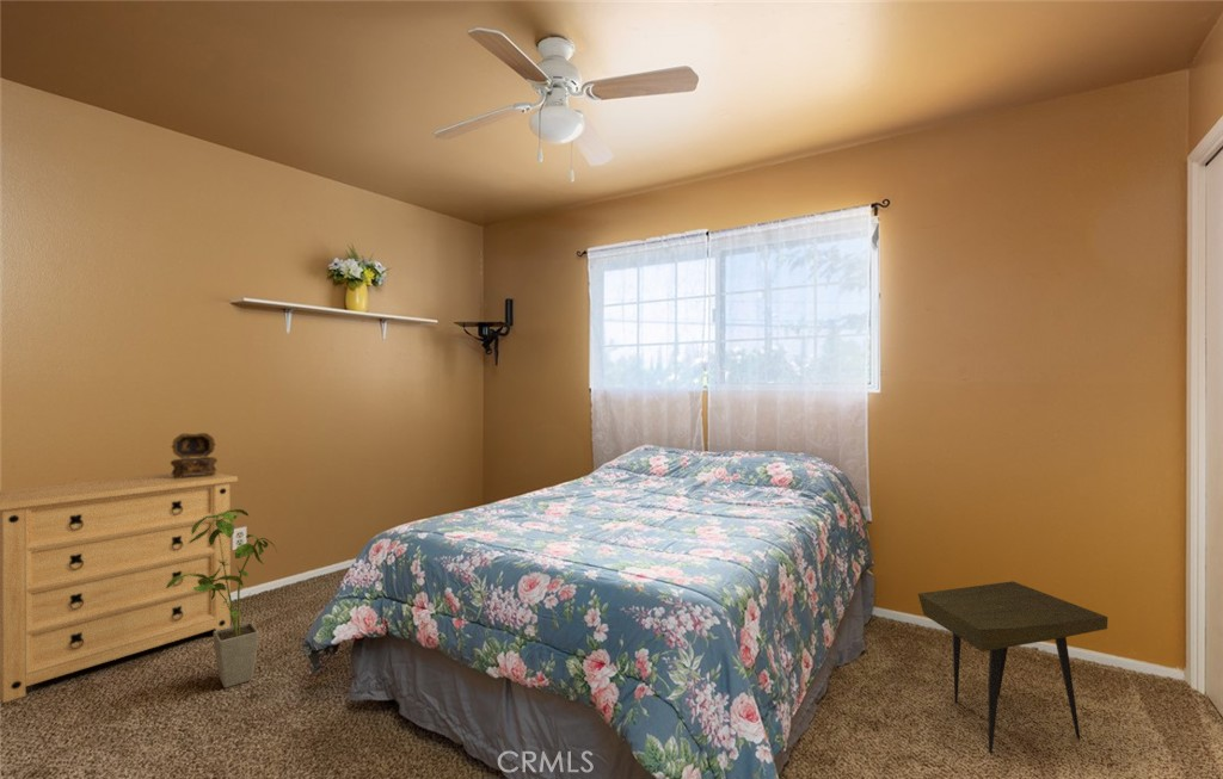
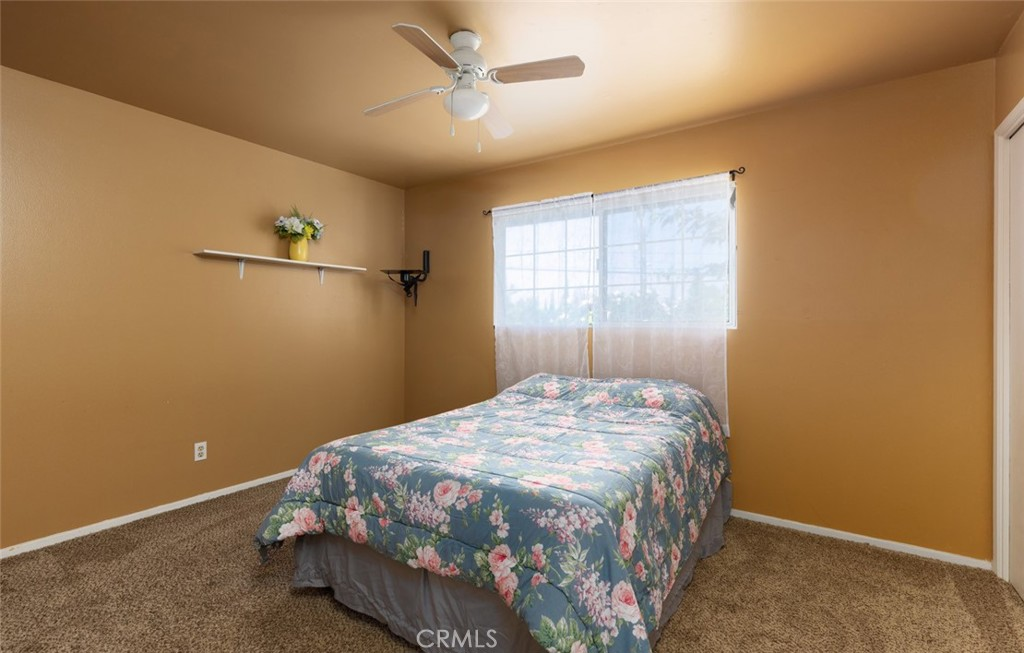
- side table (1004, 661)
- dresser (115, 567)
- house plant (221, 595)
- jewelry box (193, 453)
